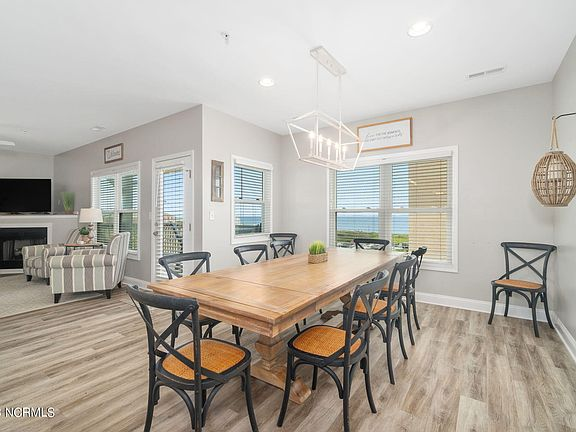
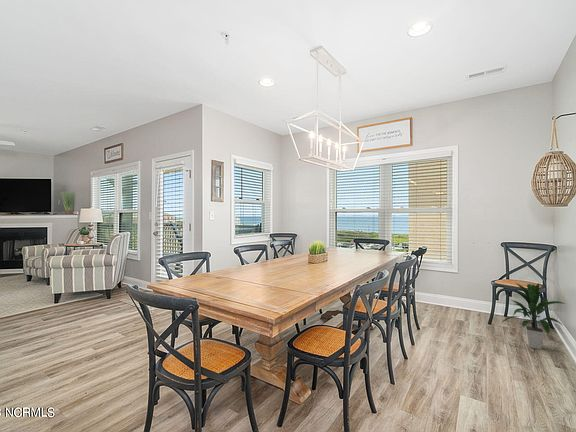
+ indoor plant (531, 313)
